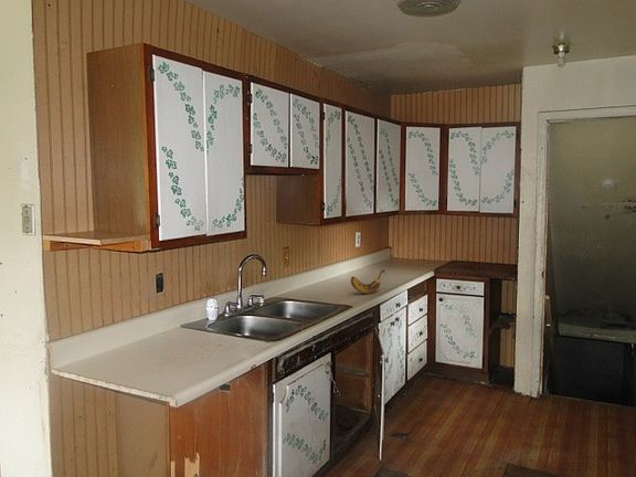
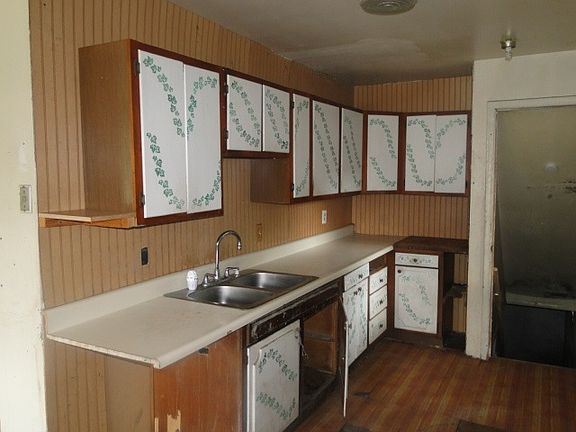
- banana (369, 284)
